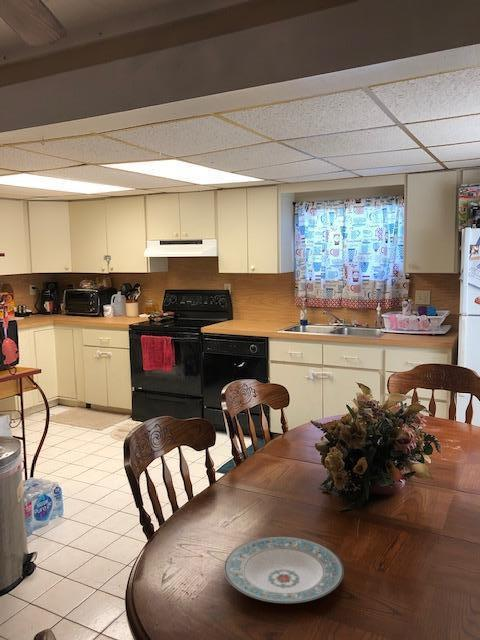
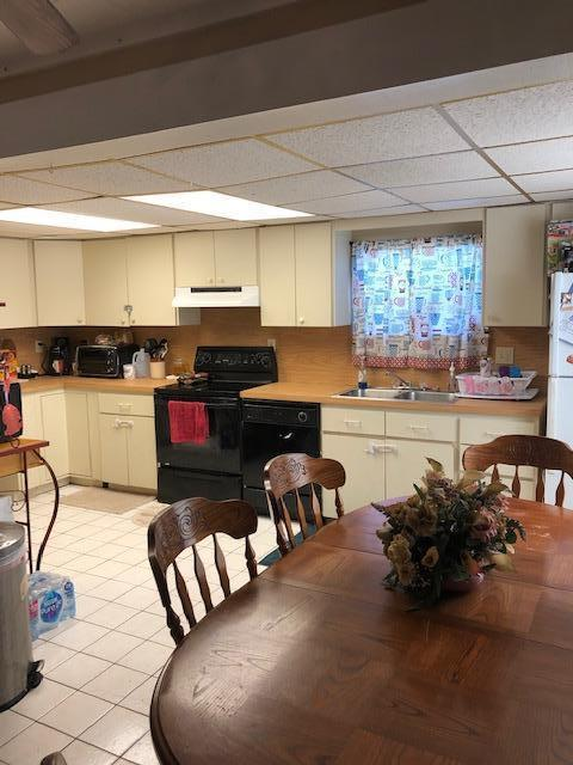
- plate (283, 572)
